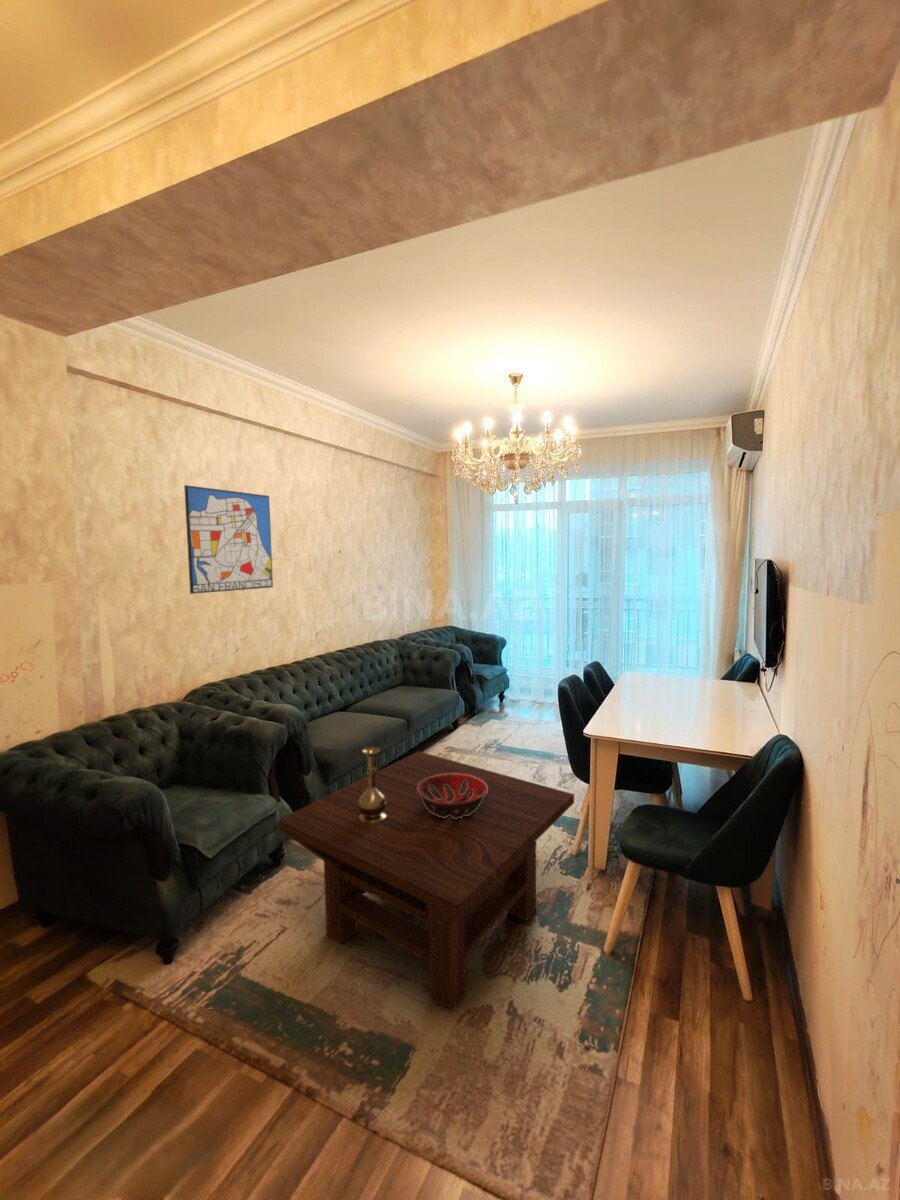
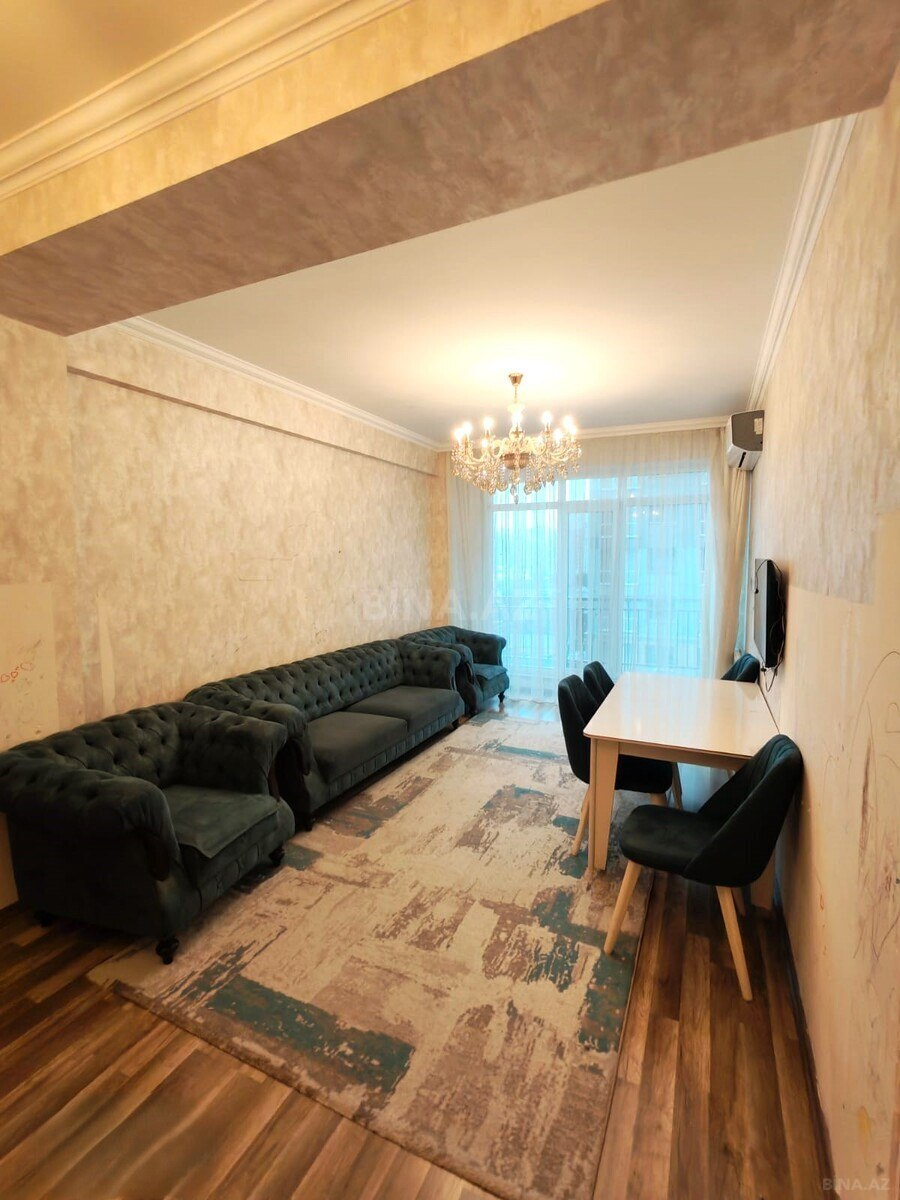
- vase (371, 782)
- decorative bowl (453, 798)
- wall art (232, 541)
- coffee table (433, 864)
